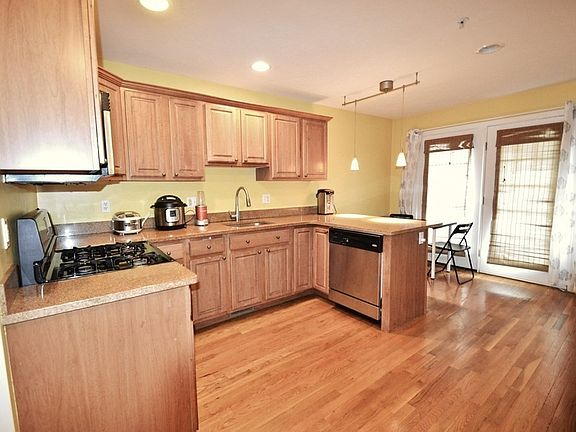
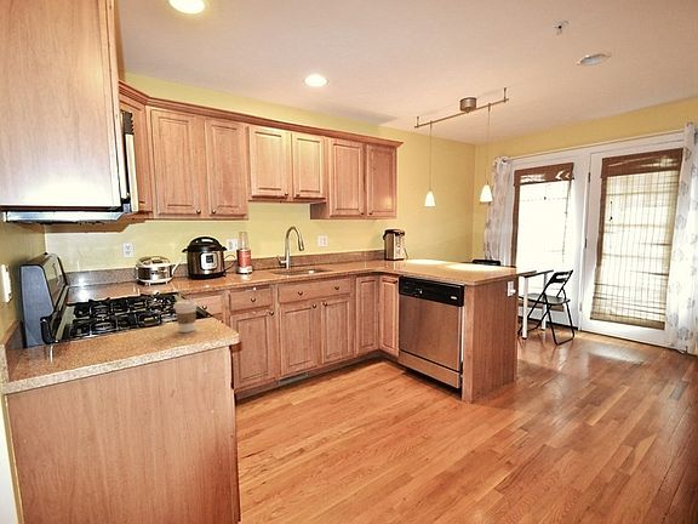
+ coffee cup (185, 315)
